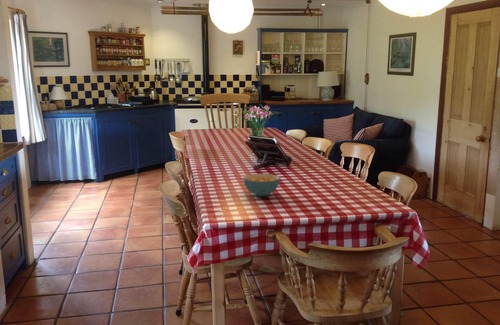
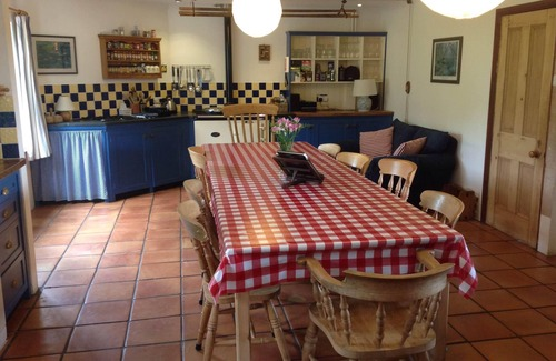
- cereal bowl (261, 186)
